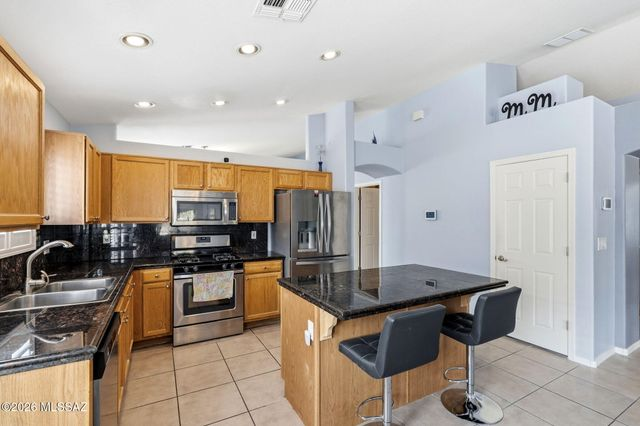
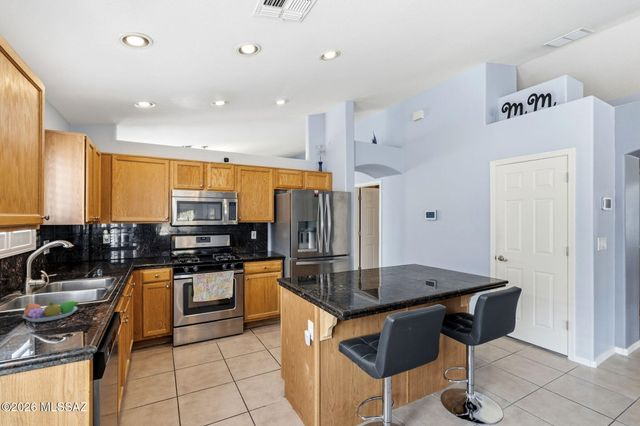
+ fruit bowl (52, 307)
